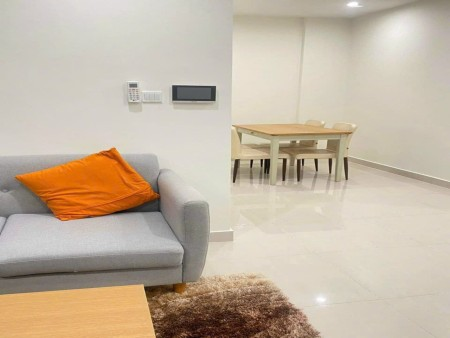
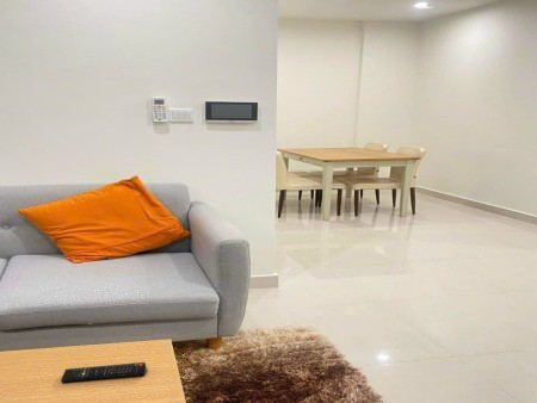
+ remote control (105, 372)
